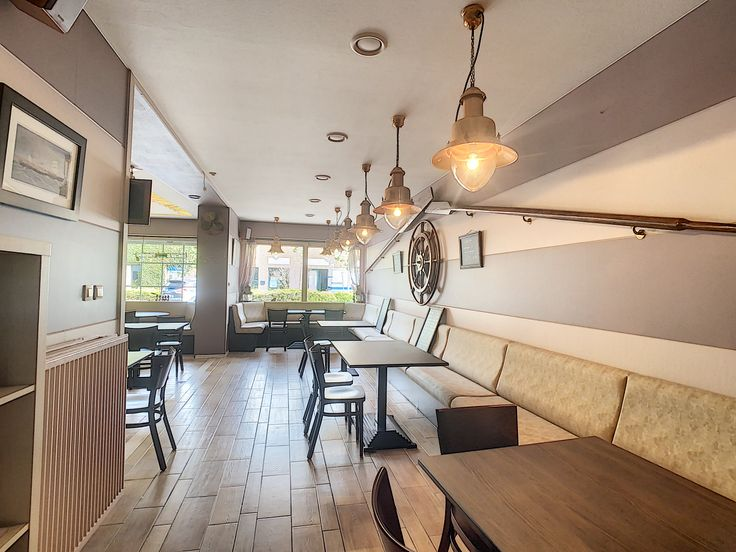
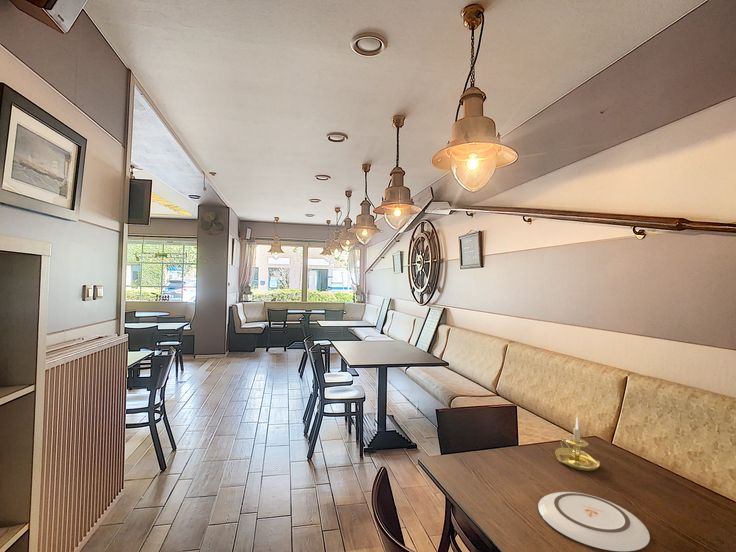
+ candle holder (574, 438)
+ plate (590, 514)
